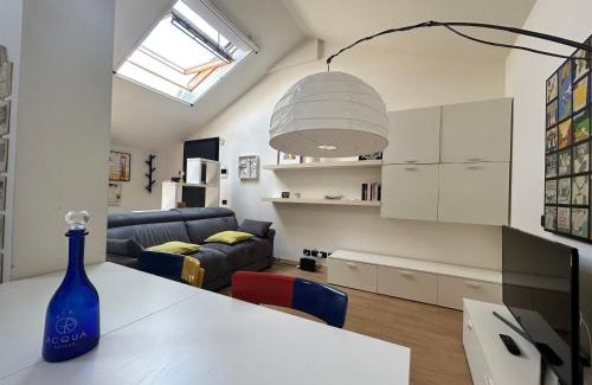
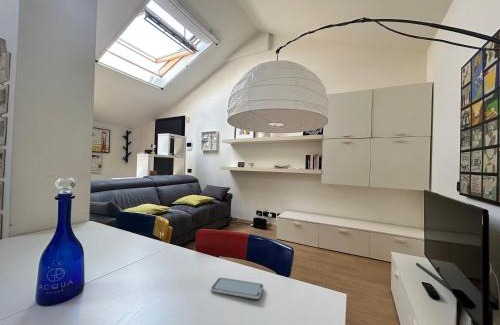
+ smartphone (237, 287)
